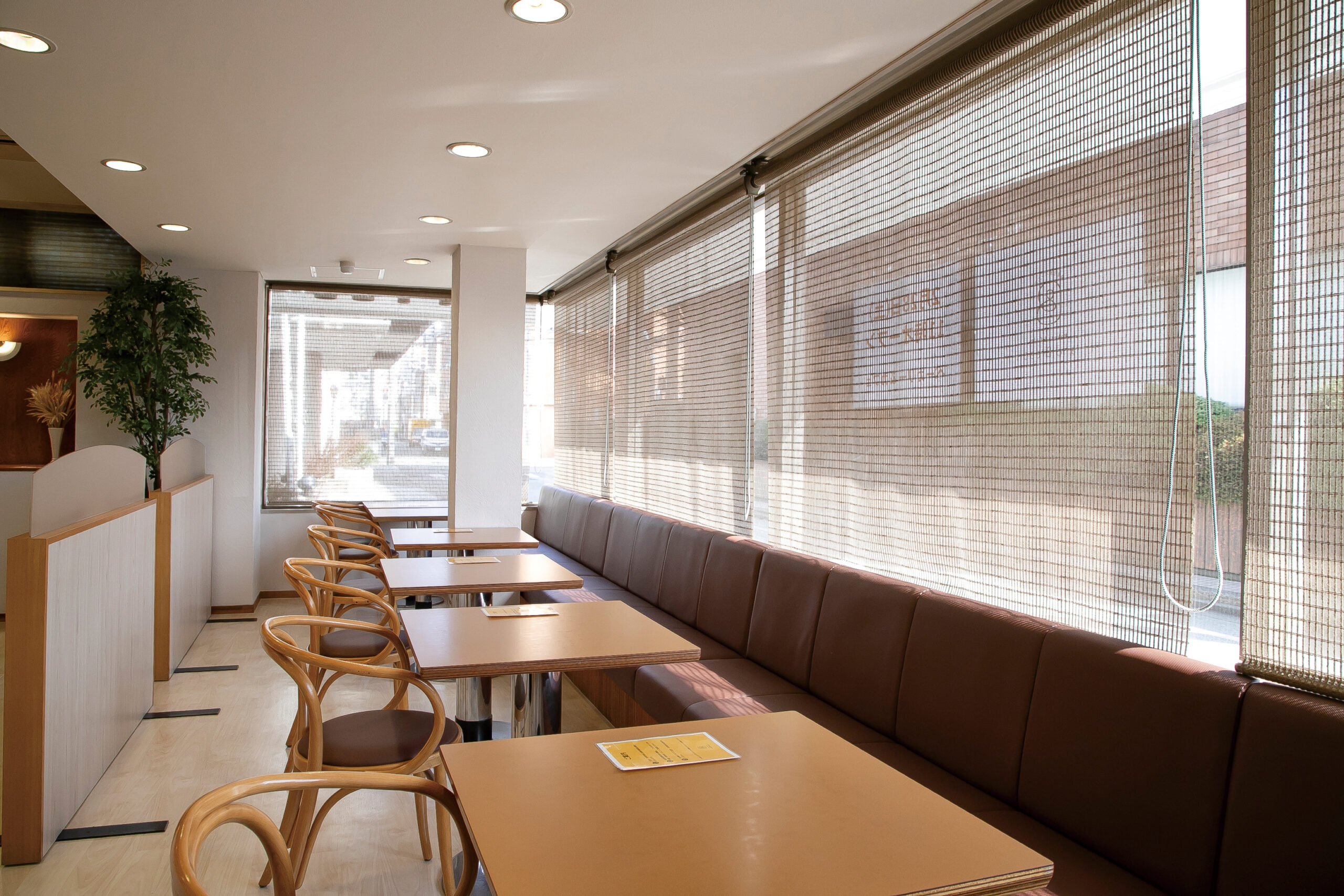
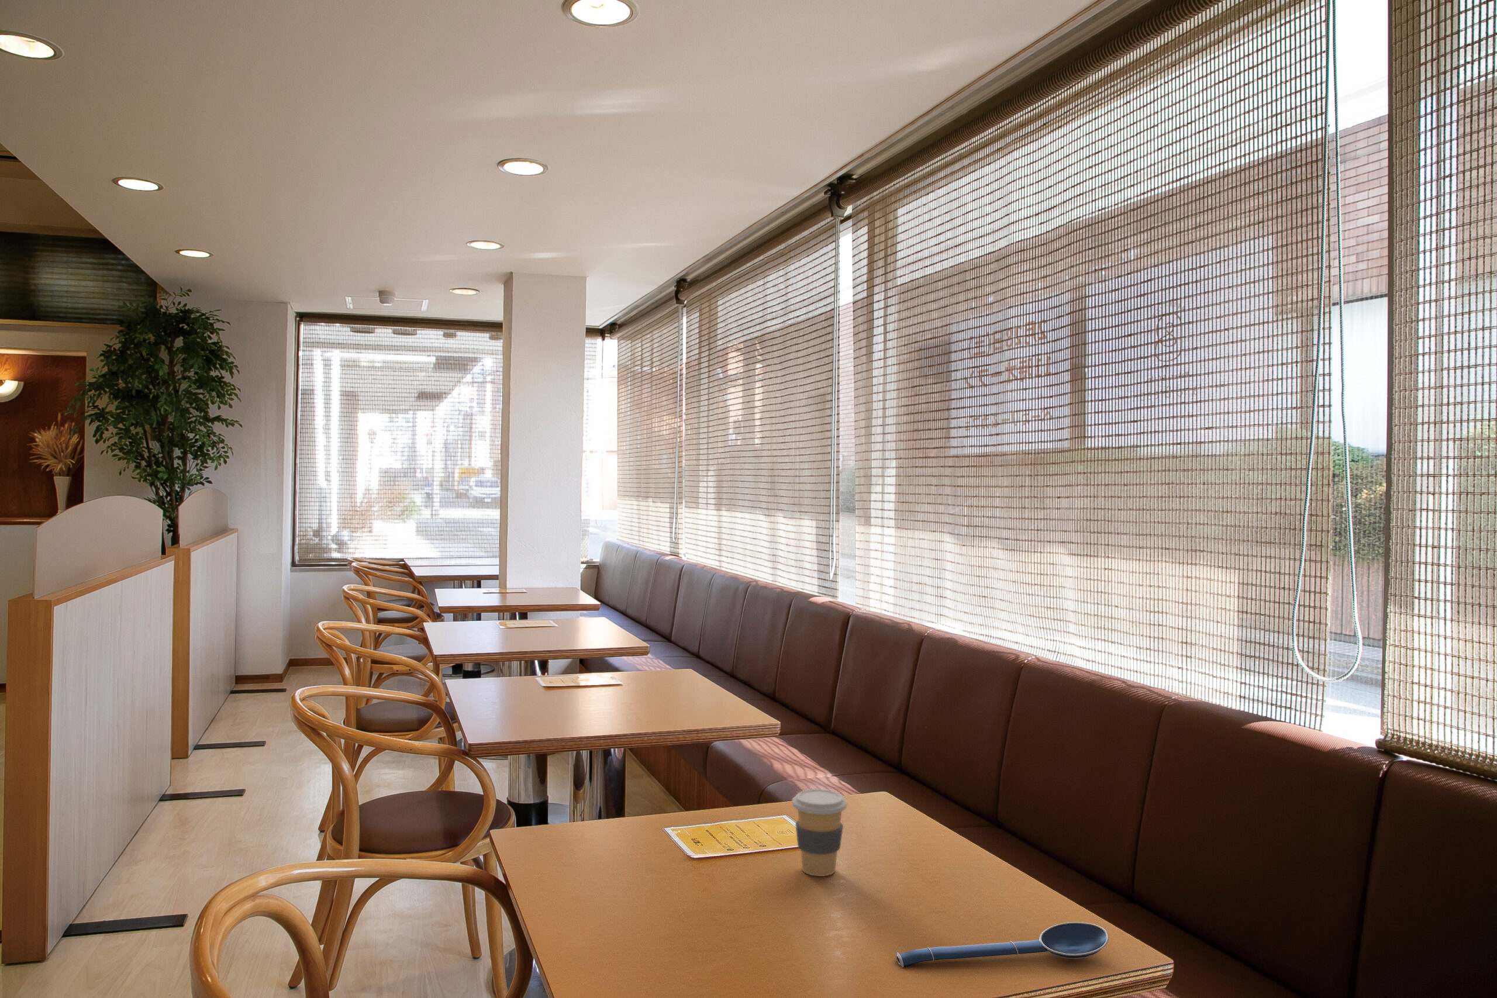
+ spoon (1001, 943)
+ coffee cup (819, 832)
